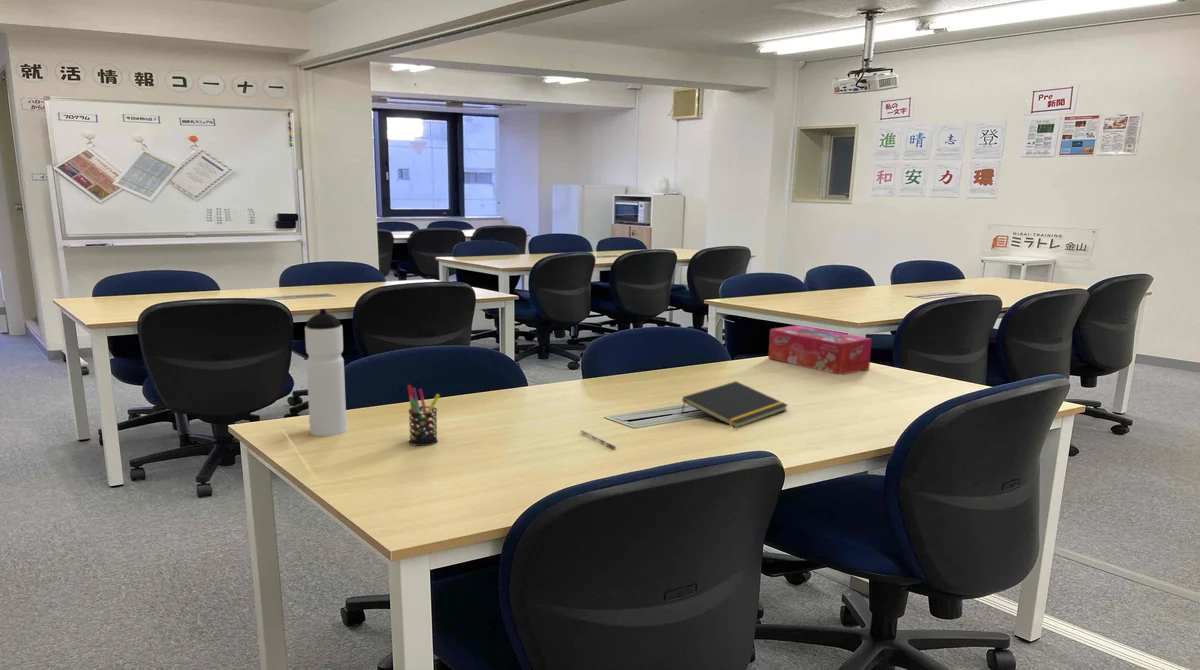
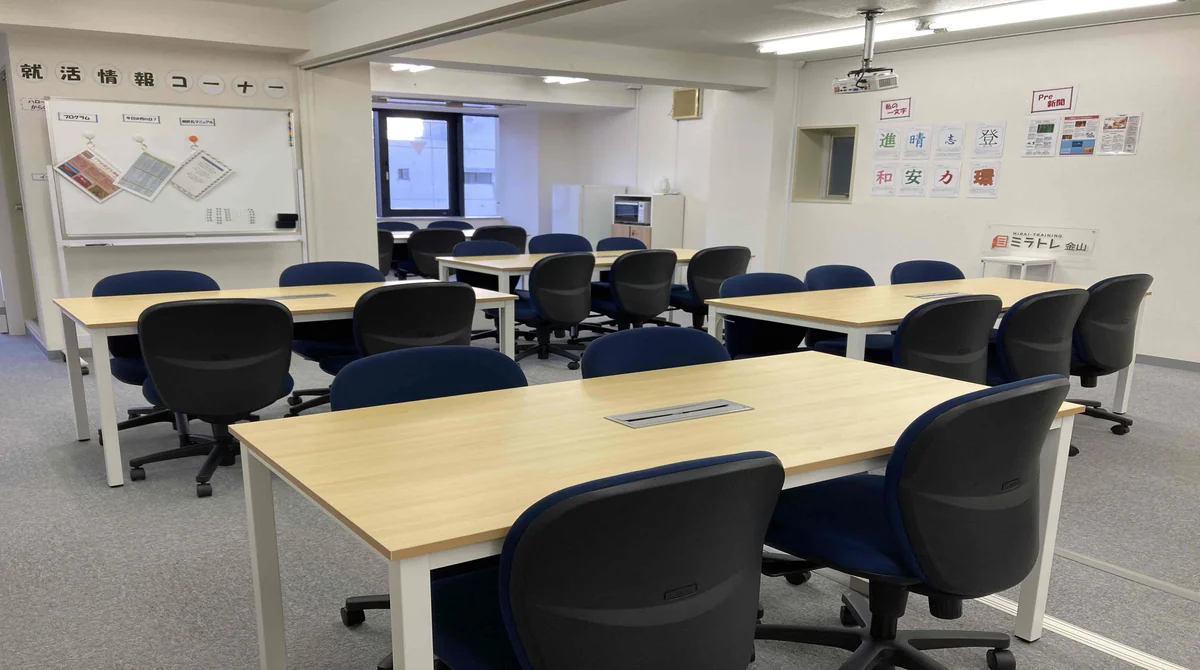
- pen (597, 438)
- pen holder (419, 414)
- water bottle (325, 371)
- tissue box (818, 348)
- notepad (736, 403)
